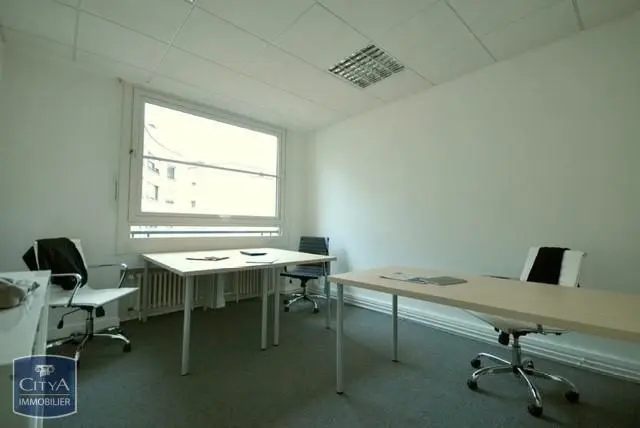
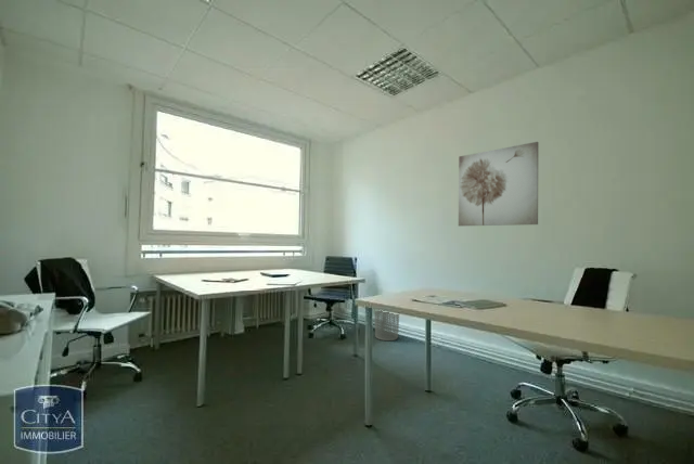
+ wall art (494, 188)
+ waste bin (386, 322)
